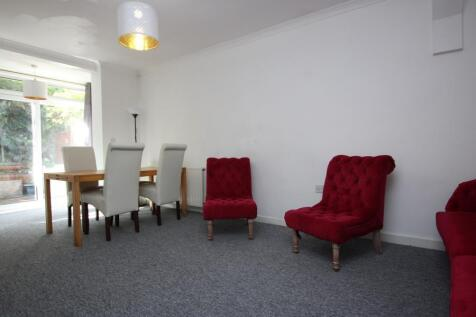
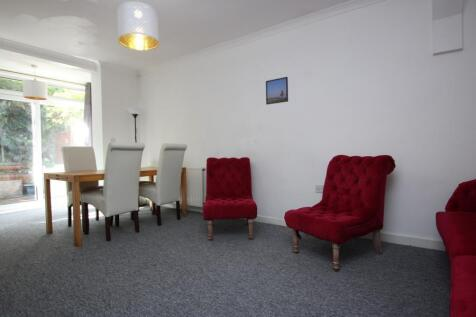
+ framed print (276, 91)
